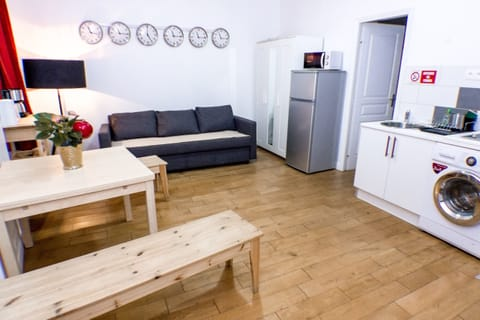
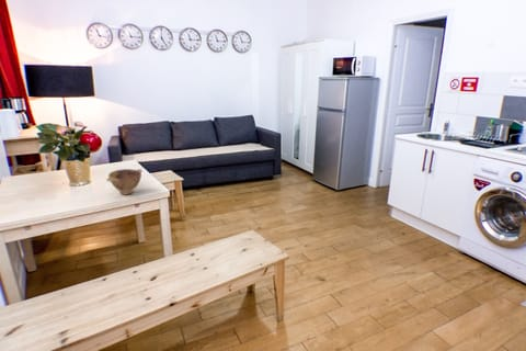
+ bowl (126, 182)
